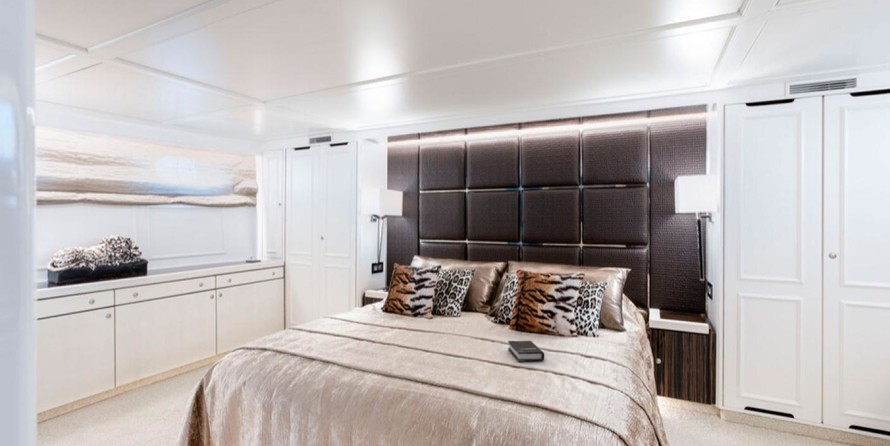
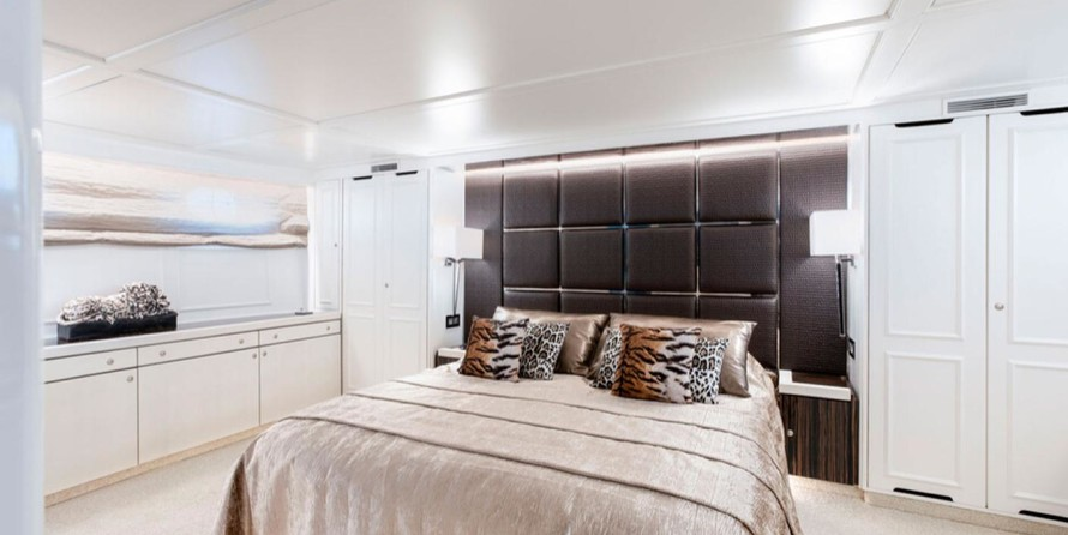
- hardback book (525, 350)
